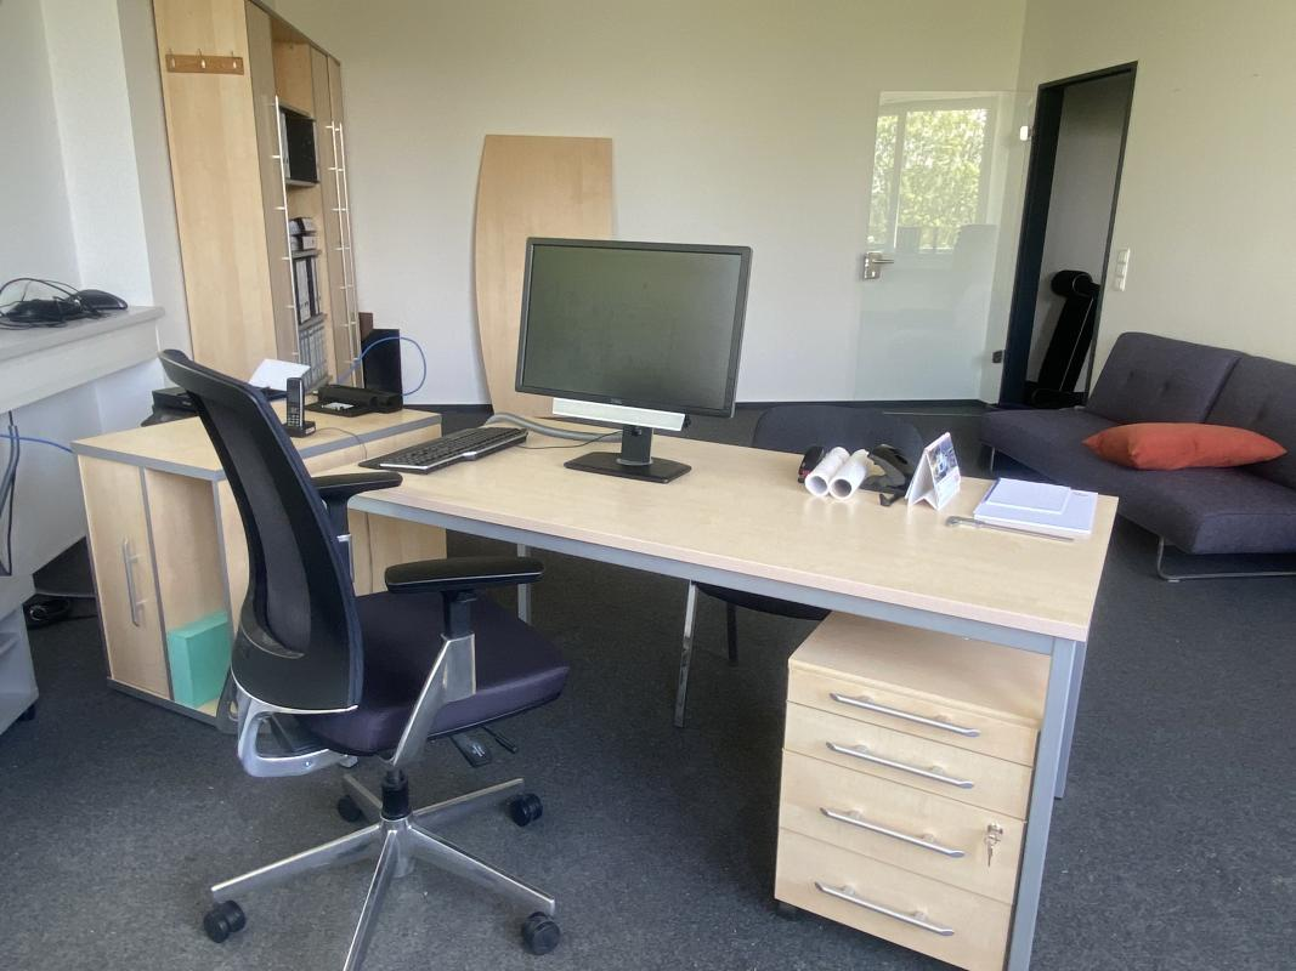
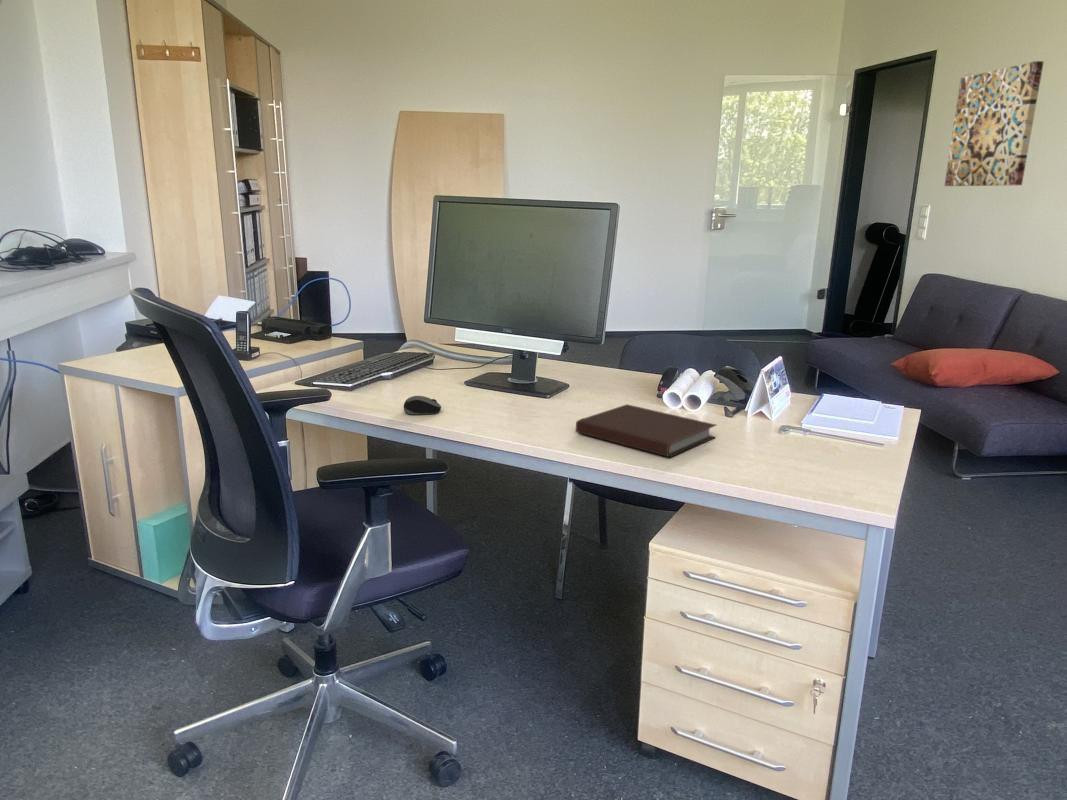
+ wall art (990, 129)
+ computer mouse (422, 403)
+ notebook (645, 429)
